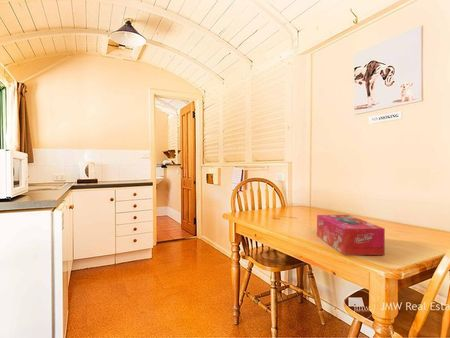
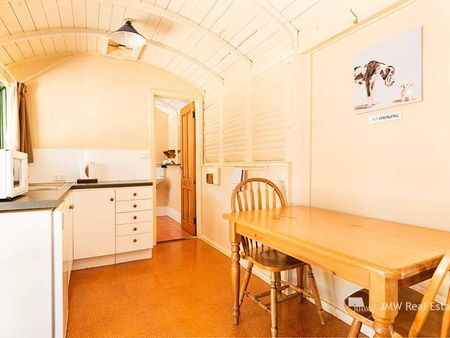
- tissue box (346, 232)
